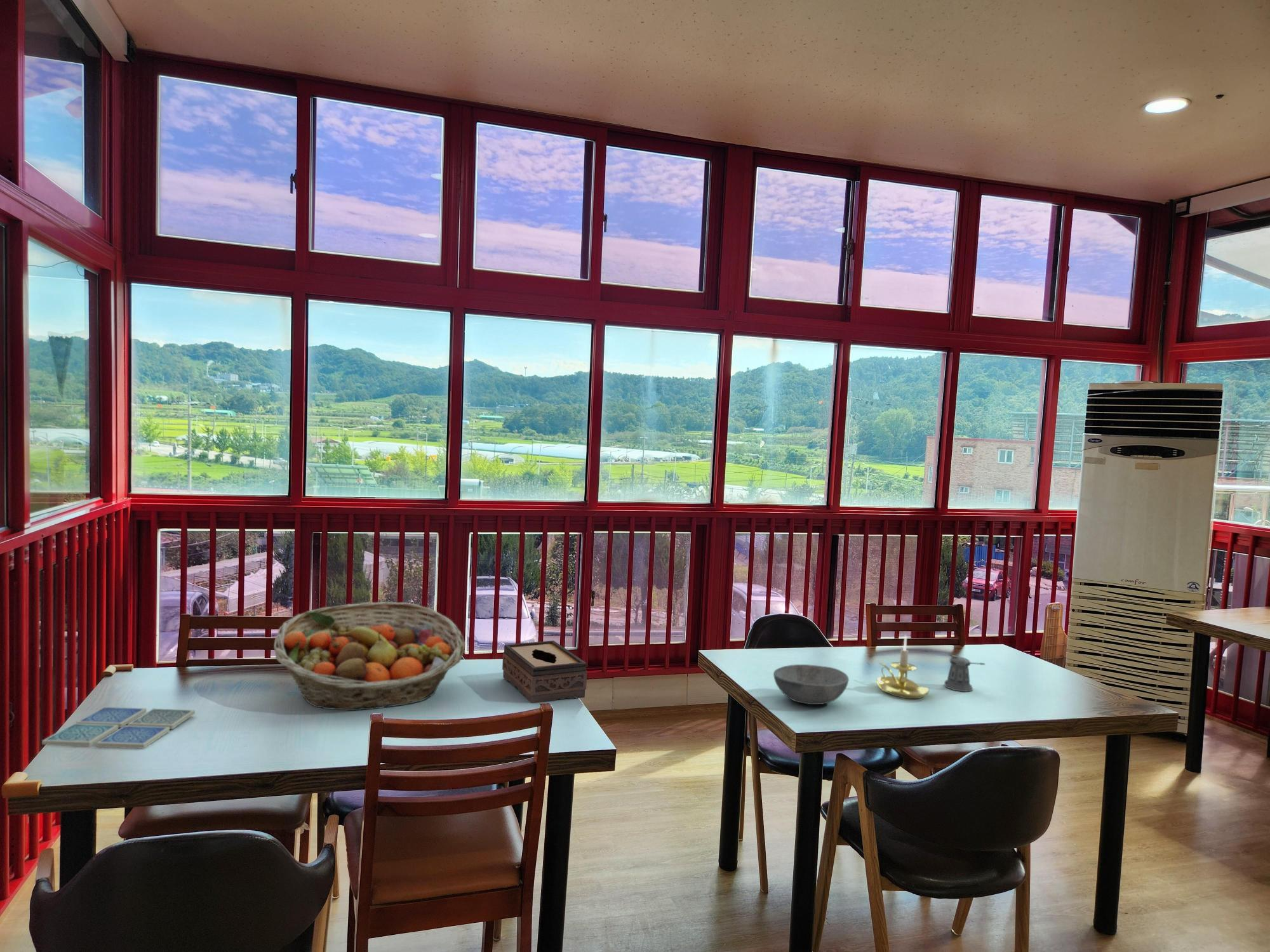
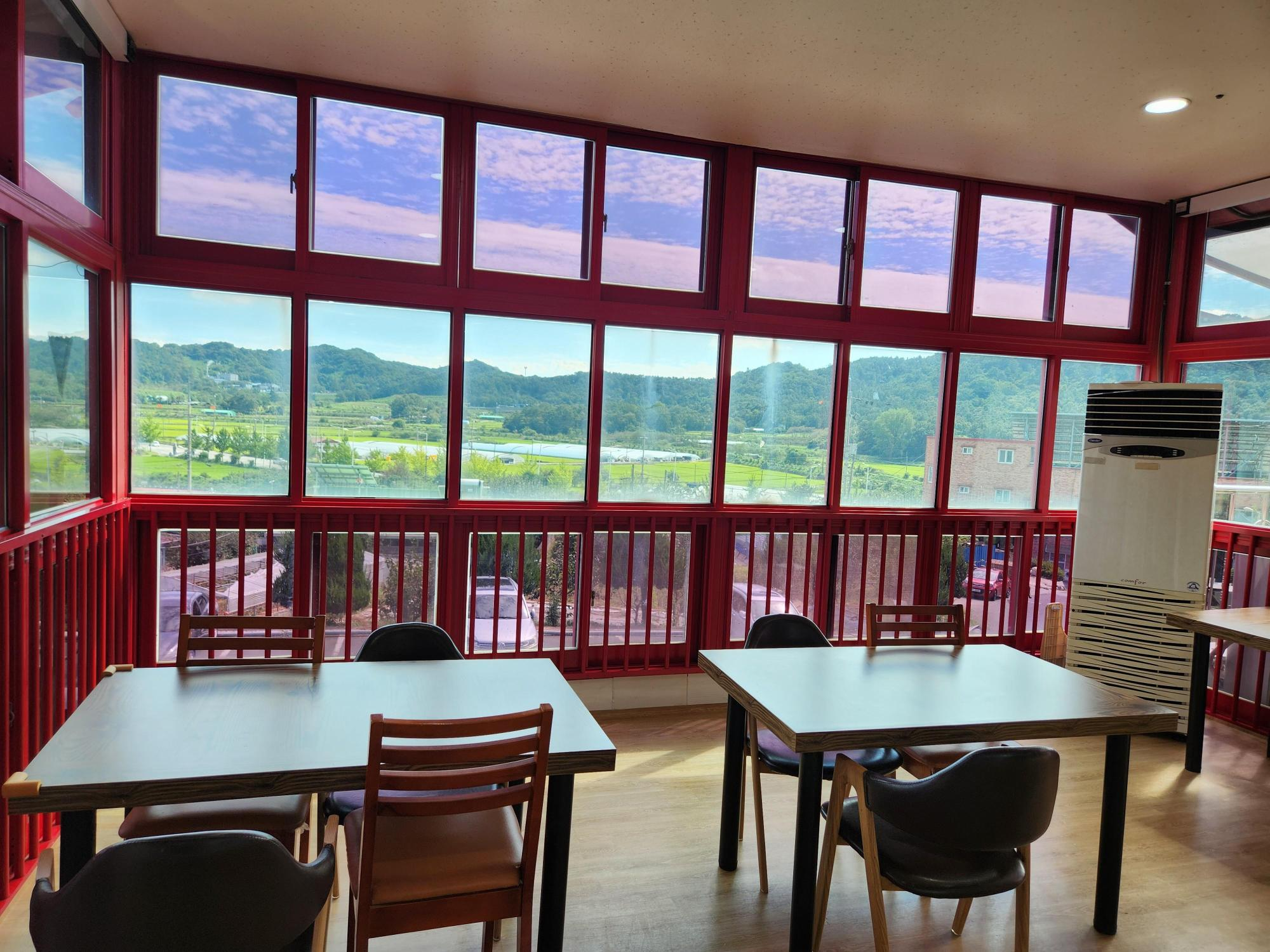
- bowl (810, 686)
- pepper shaker (962, 672)
- tissue box (543, 670)
- fruit basket (372, 654)
- candle holder (900, 662)
- drink coaster (123, 726)
